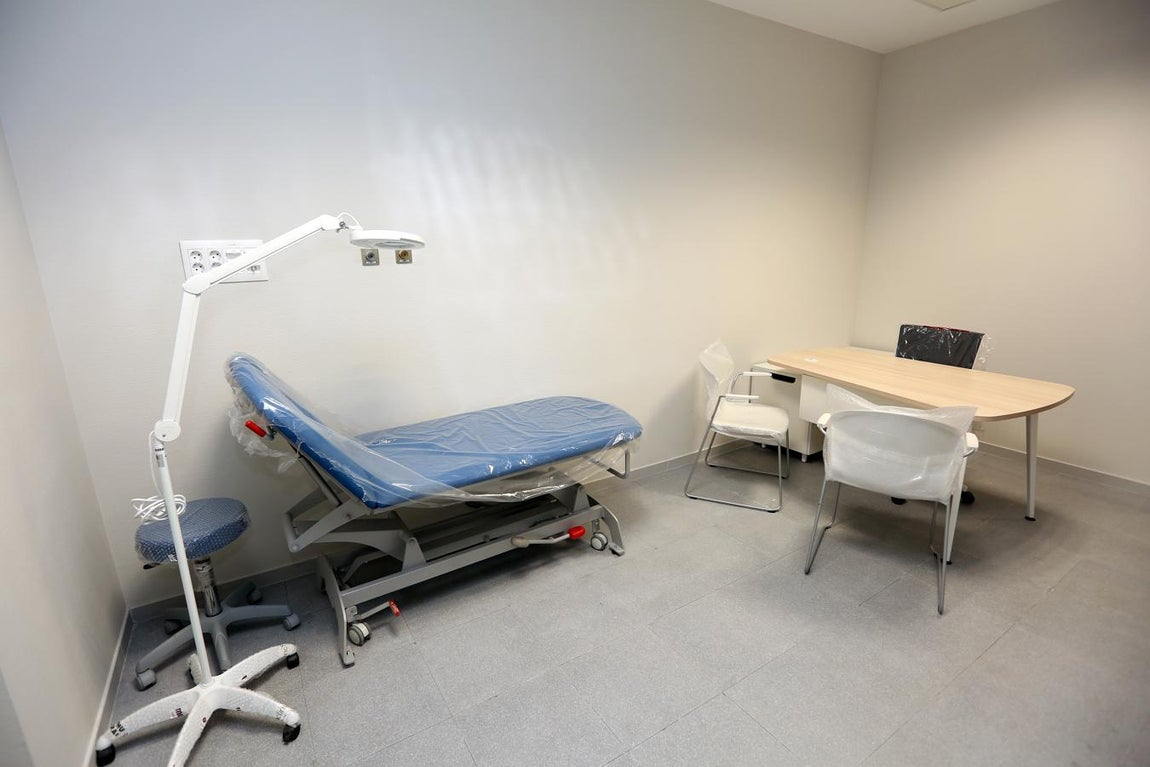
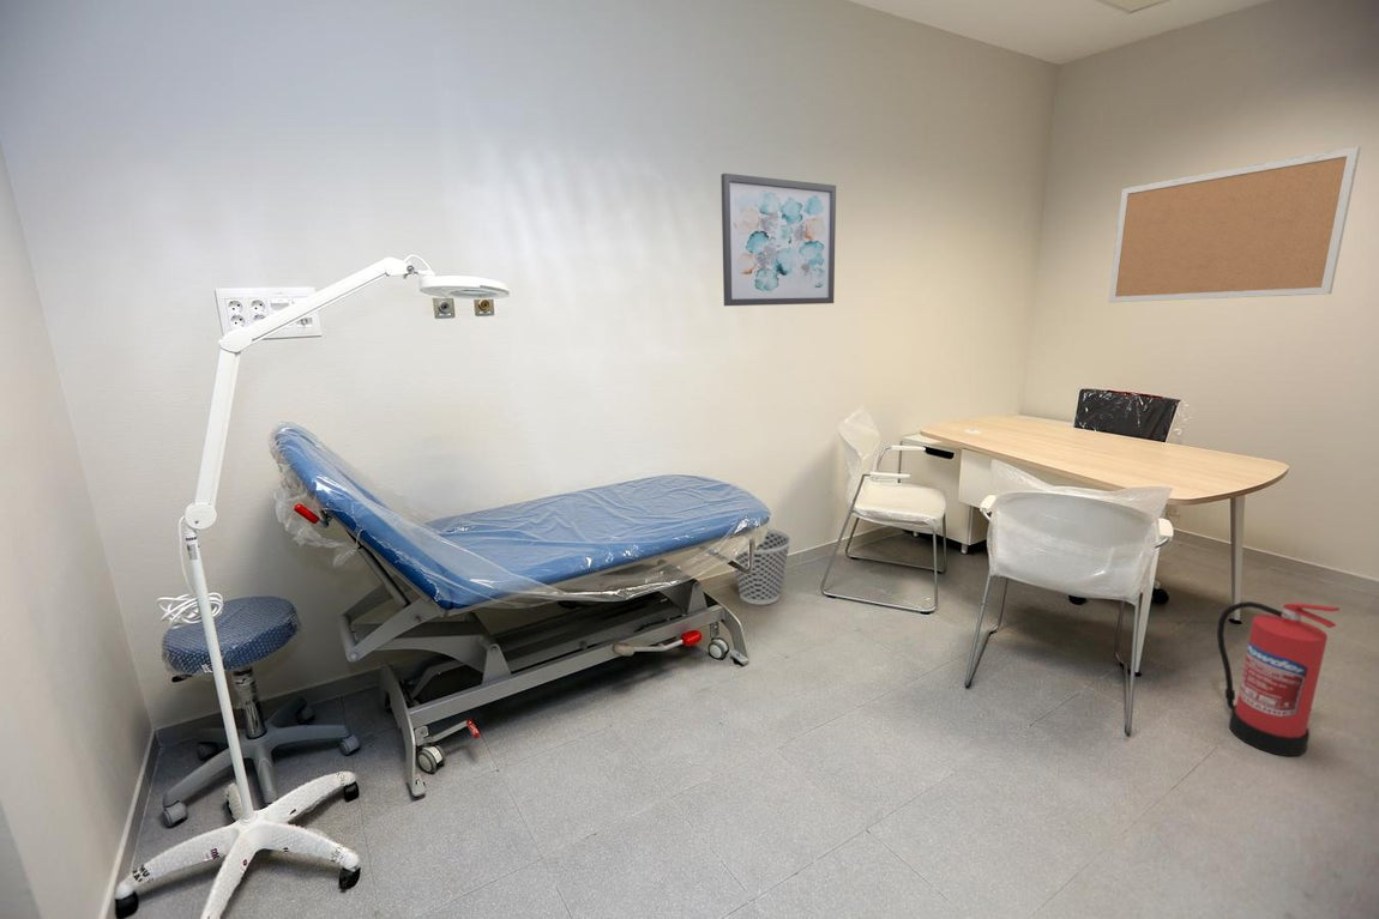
+ bulletin board (1216, 236)
+ wastebasket (759, 567)
+ fire extinguisher (1263, 659)
+ wall art (781, 243)
